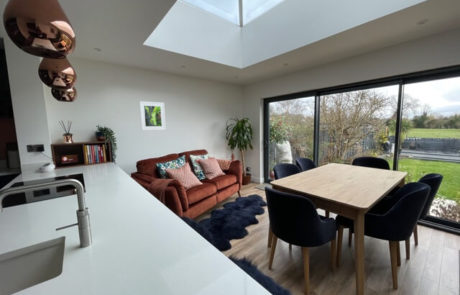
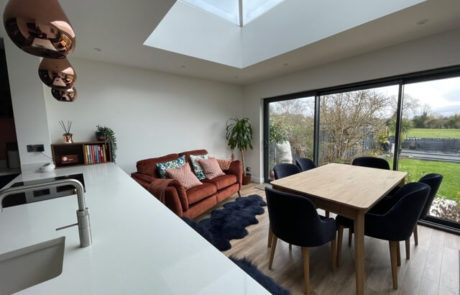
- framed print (153, 116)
